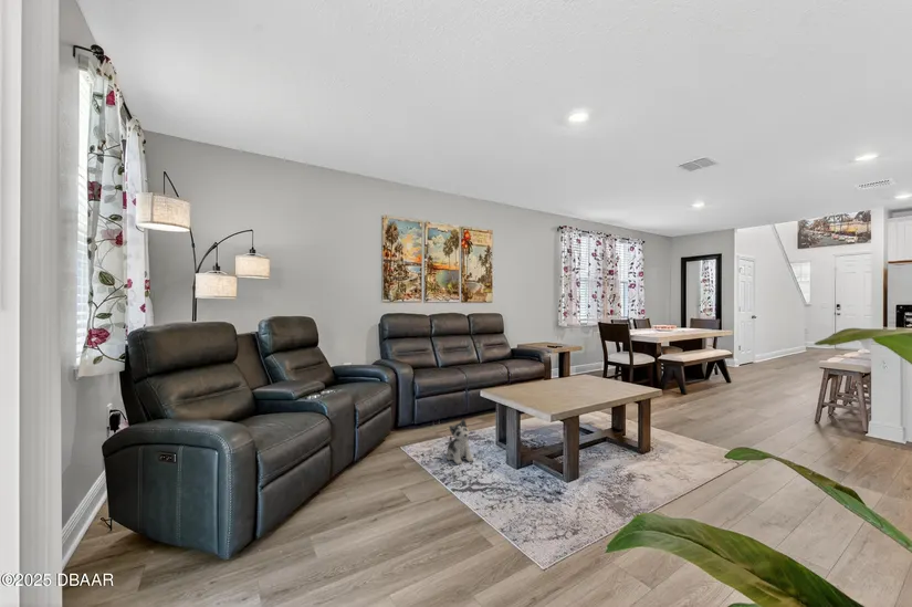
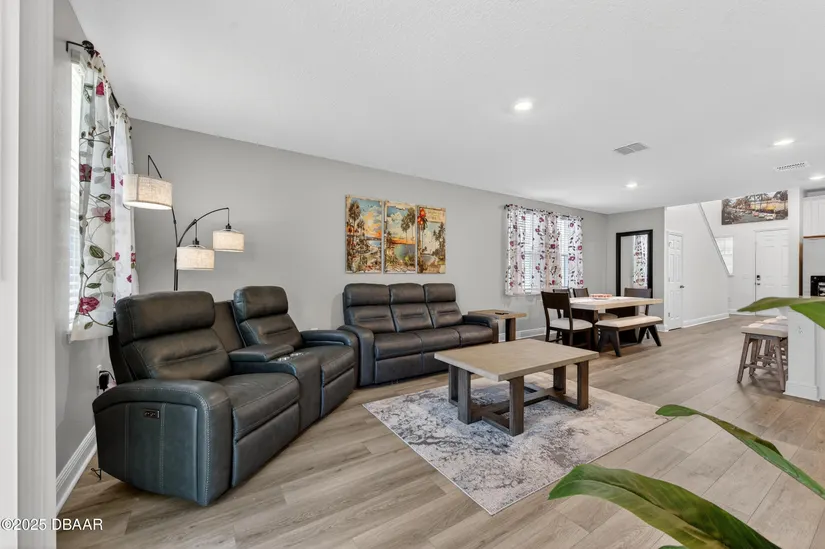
- plush toy (458, 437)
